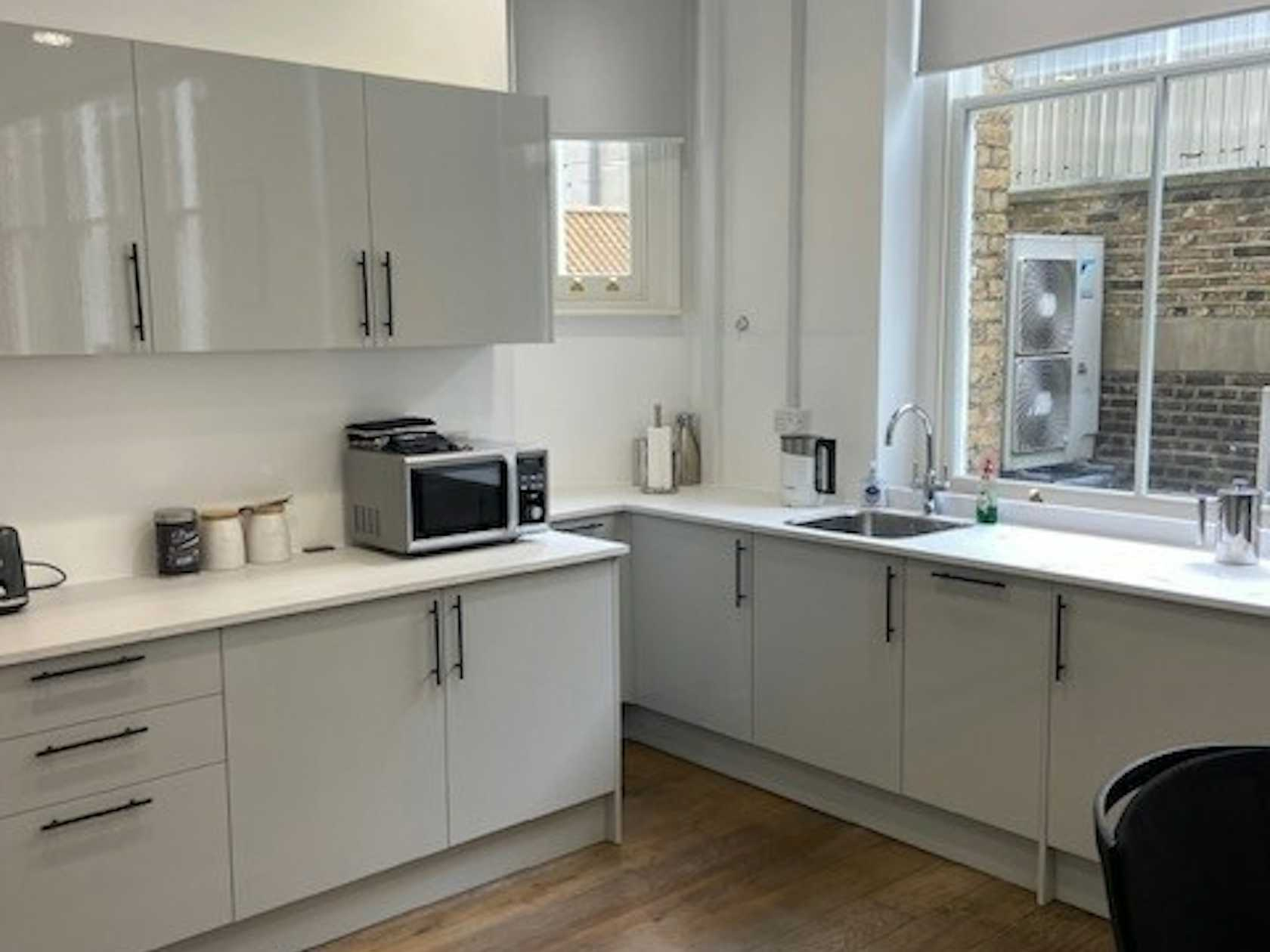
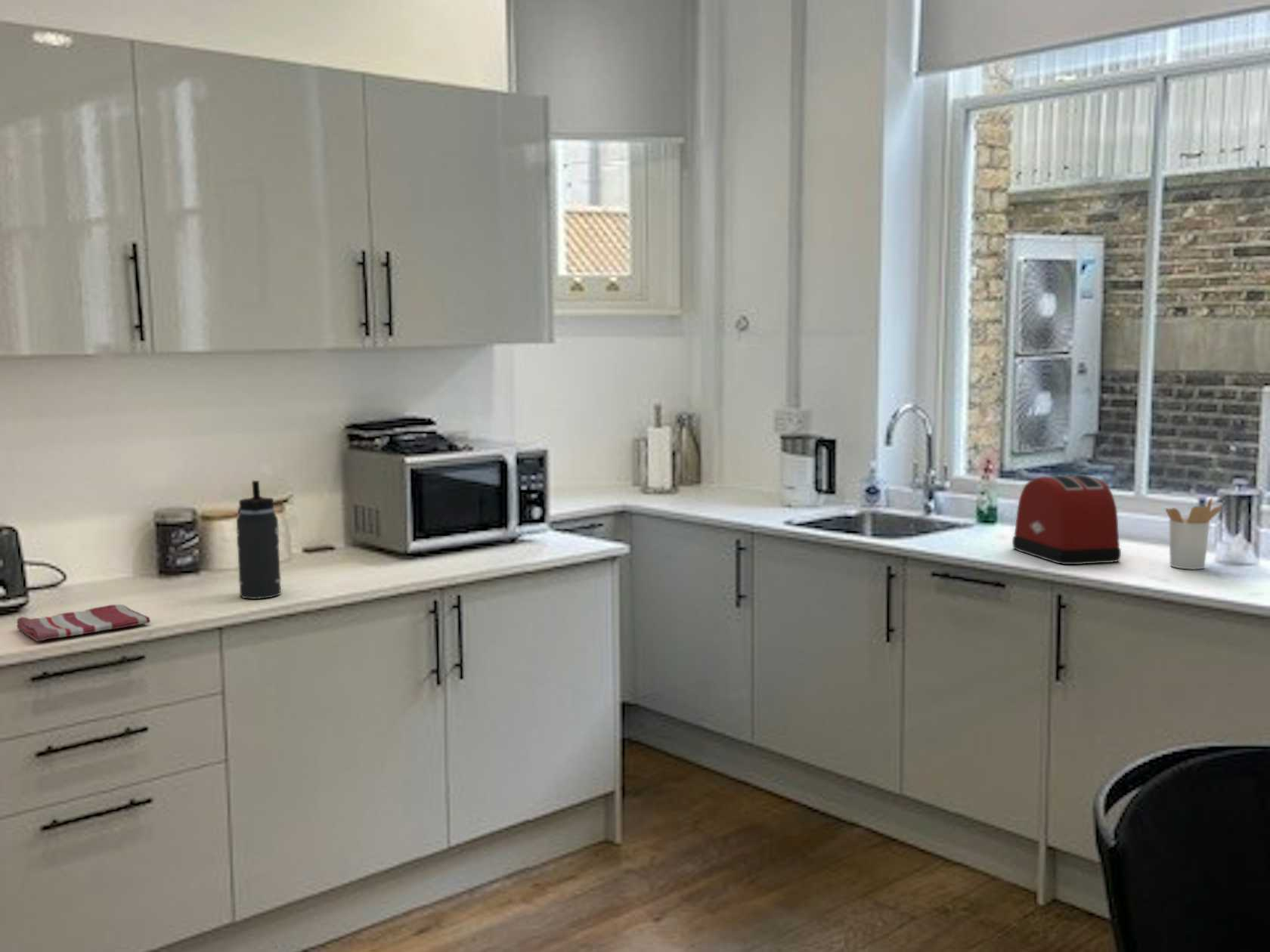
+ toaster (1066, 515)
+ utensil holder (1194, 533)
+ thermos bottle (258, 539)
+ dish towel (82, 621)
